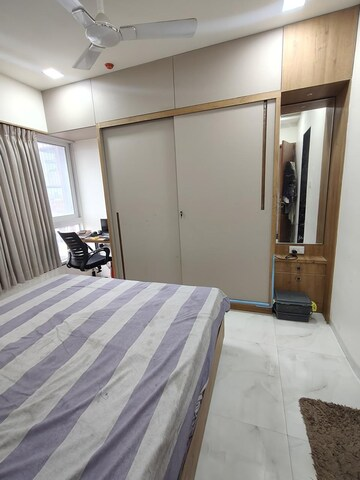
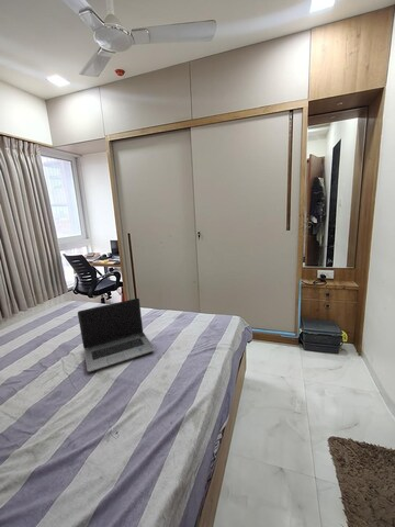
+ laptop computer (116, 332)
